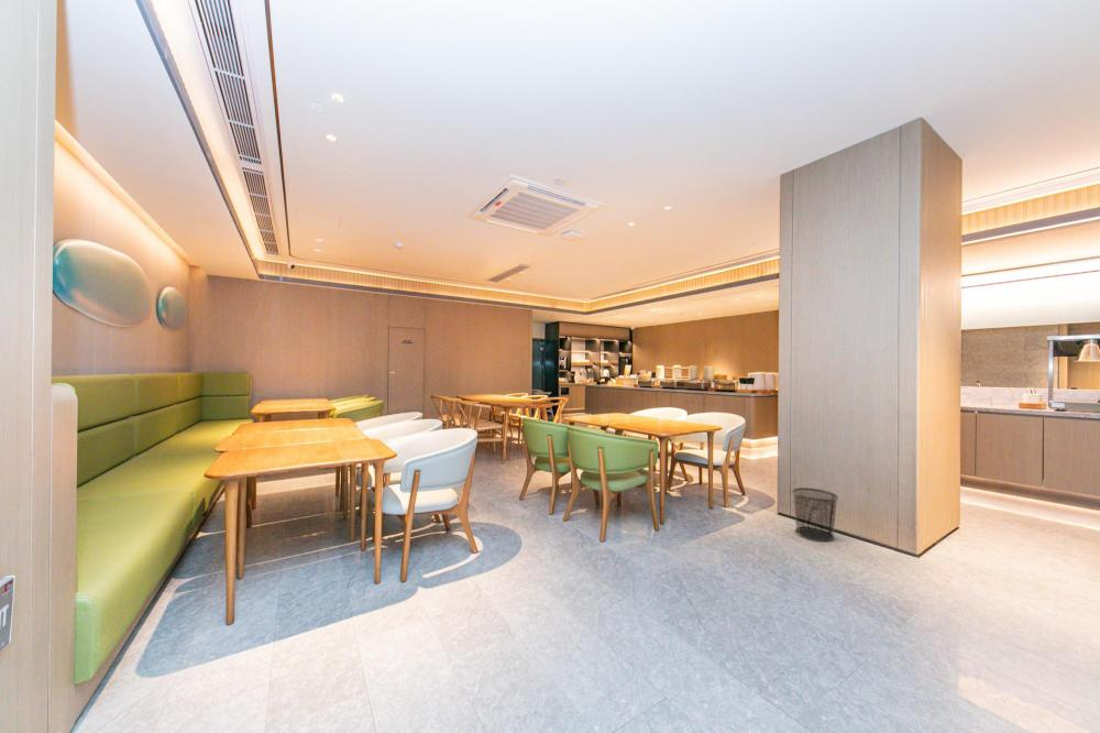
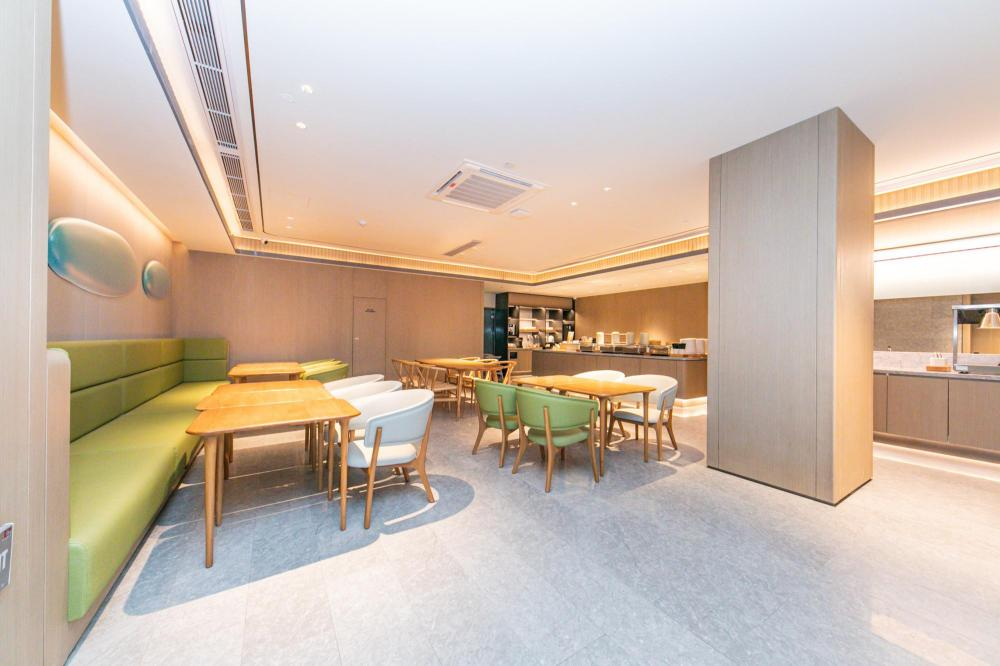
- waste bin (814, 513)
